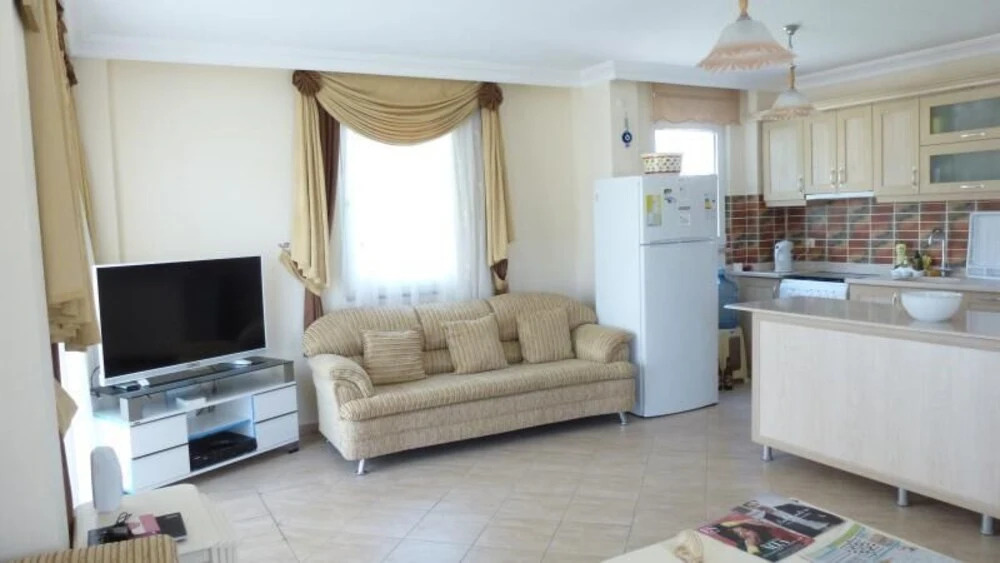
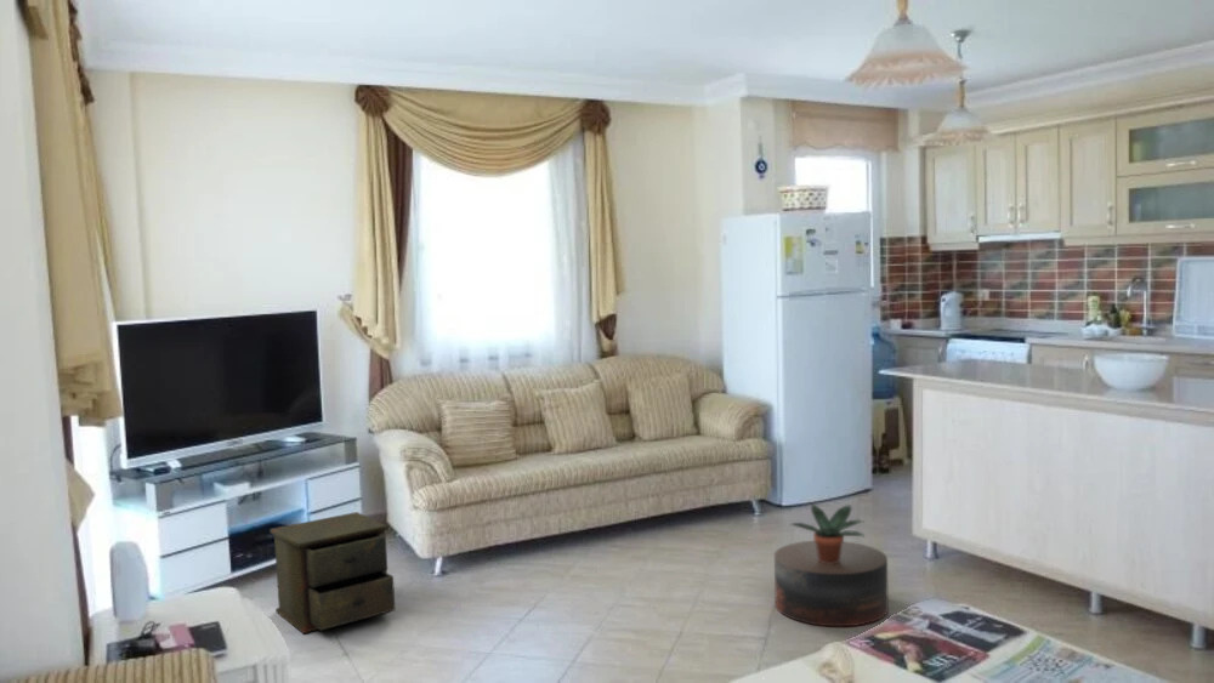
+ nightstand (334, 570)
+ potted plant (829, 530)
+ stool (830, 580)
